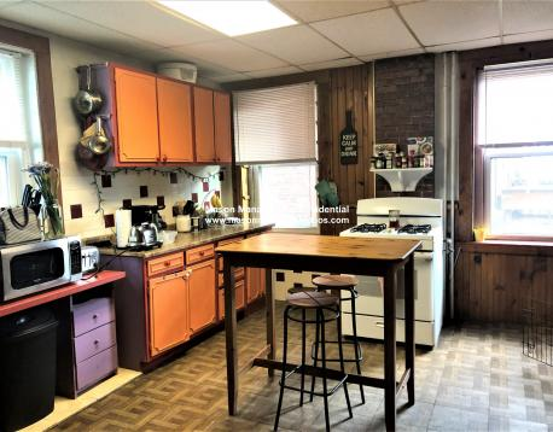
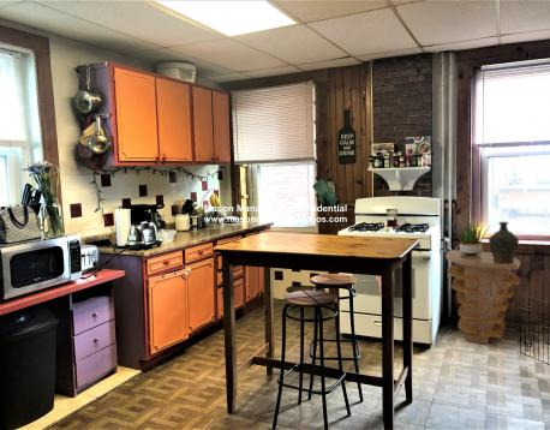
+ ceramic jug (503, 241)
+ side table (480, 297)
+ potted plant (470, 235)
